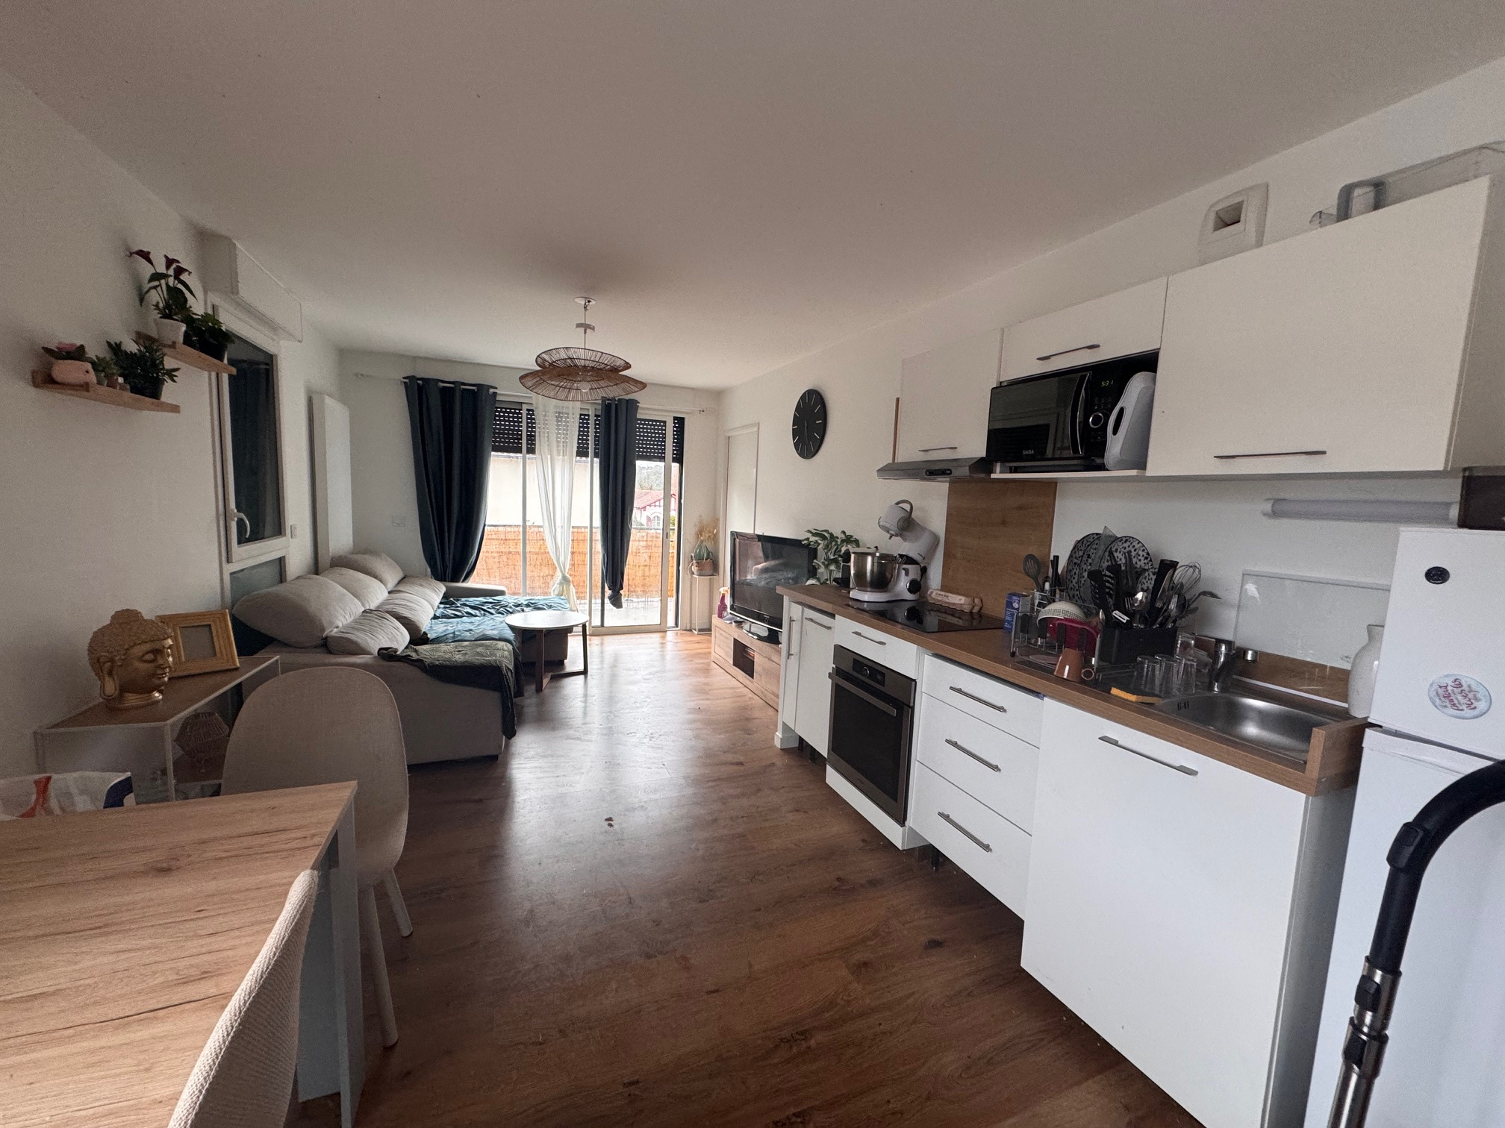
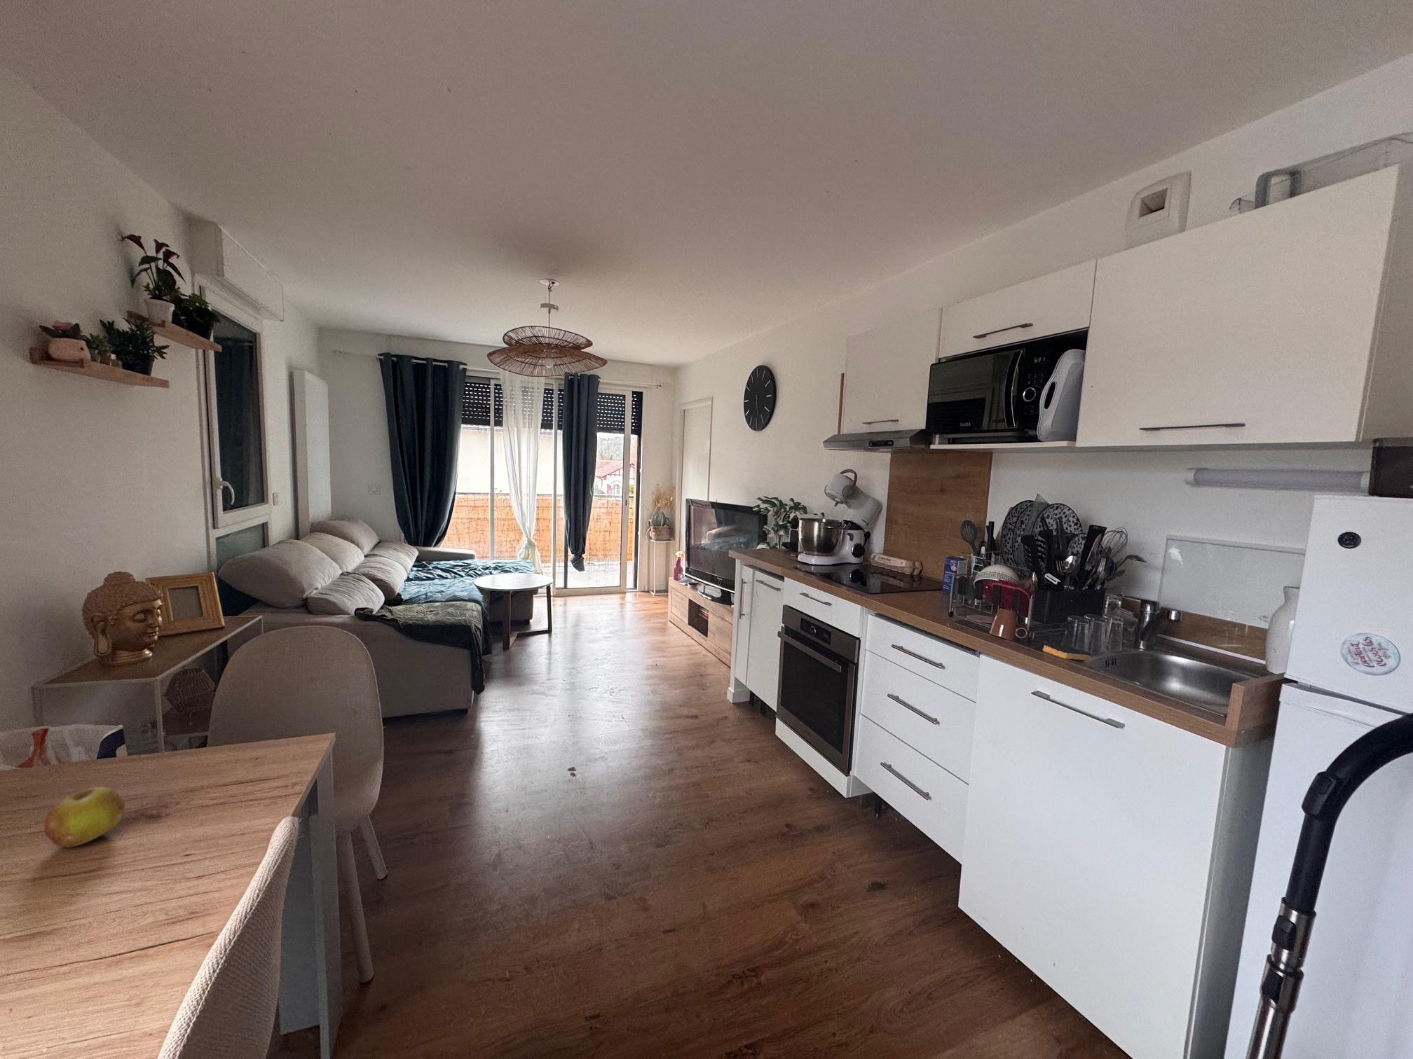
+ fruit (86, 815)
